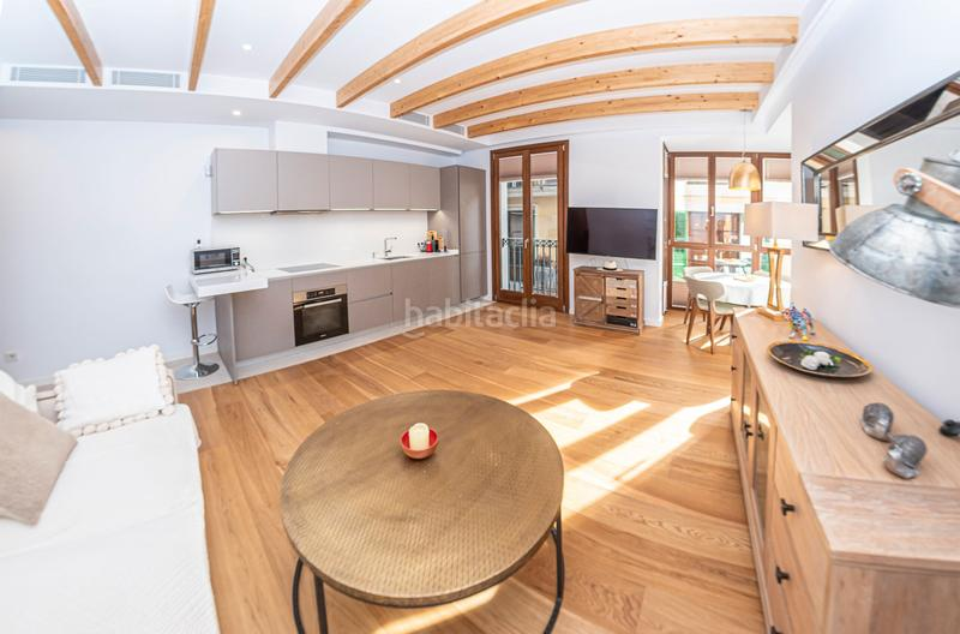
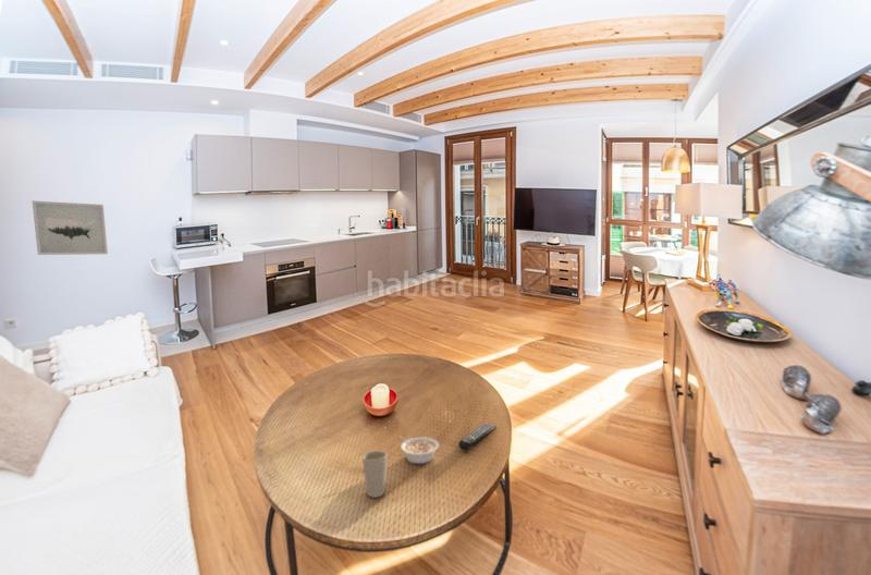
+ wall art (71, 229)
+ legume (418, 450)
+ remote control (478, 435)
+ cup (375, 472)
